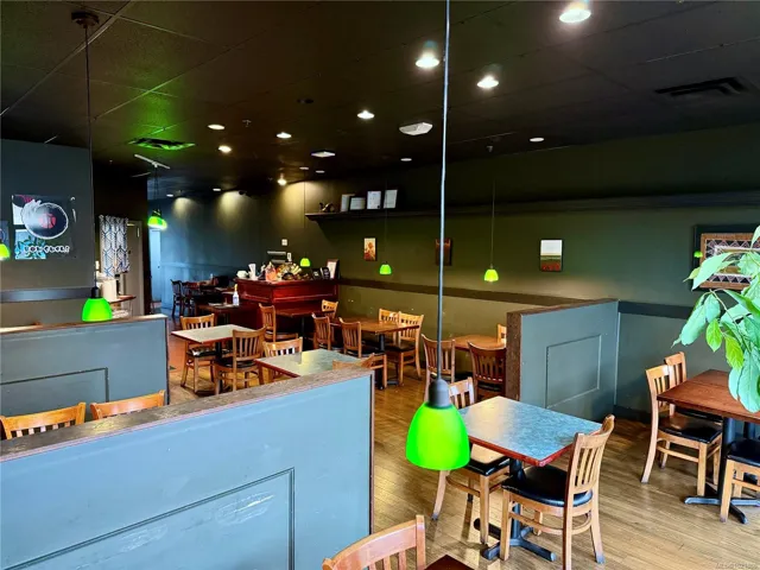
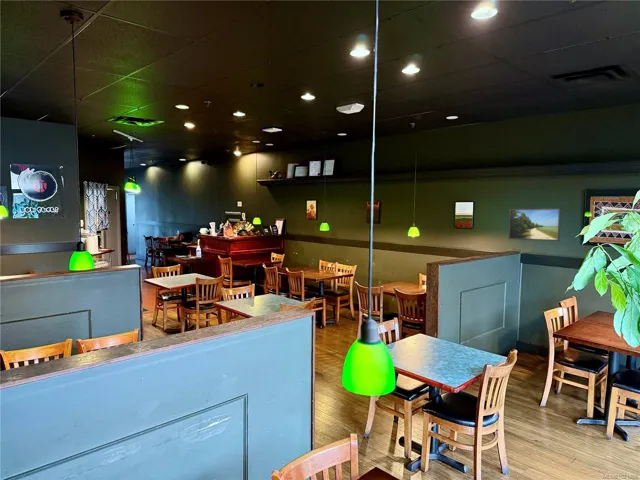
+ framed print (533, 224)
